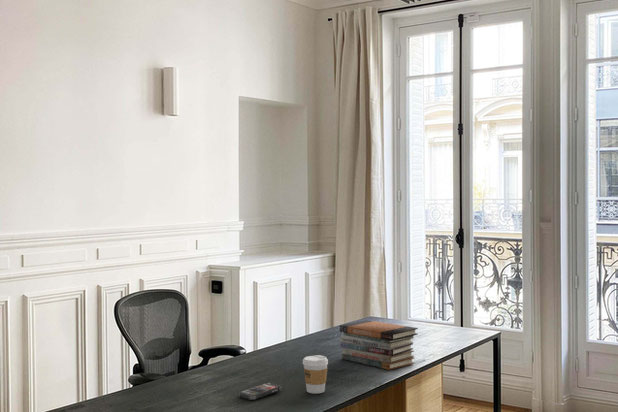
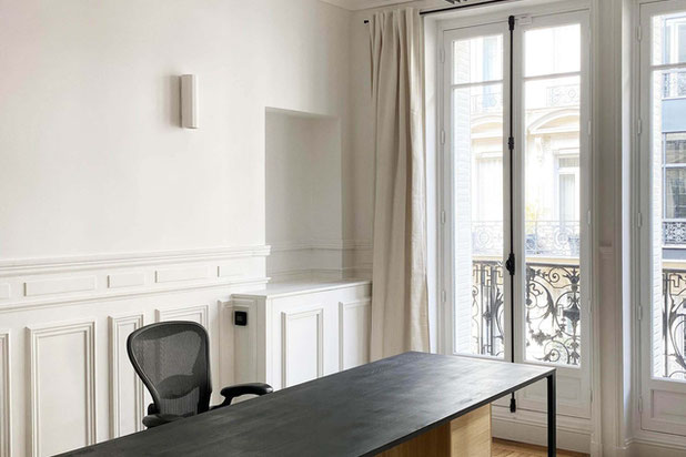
- book stack (377, 343)
- coffee cup (315, 373)
- smartphone (260, 391)
